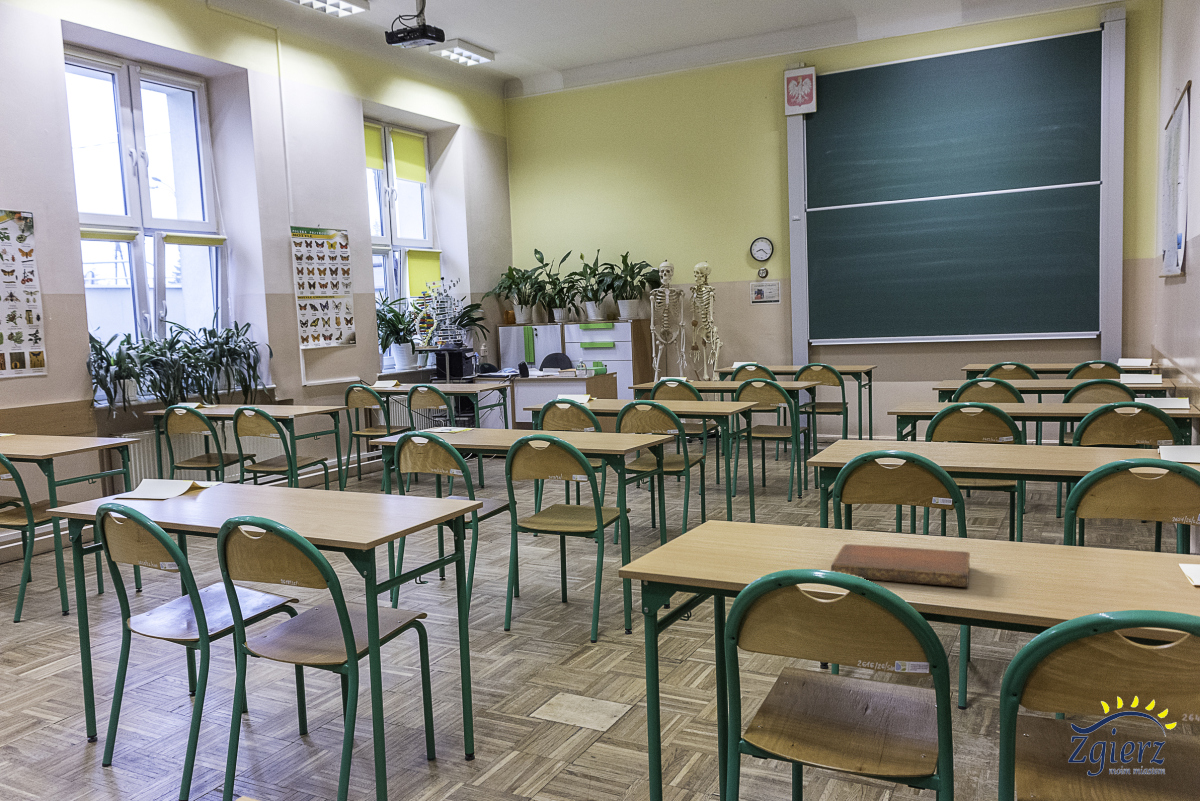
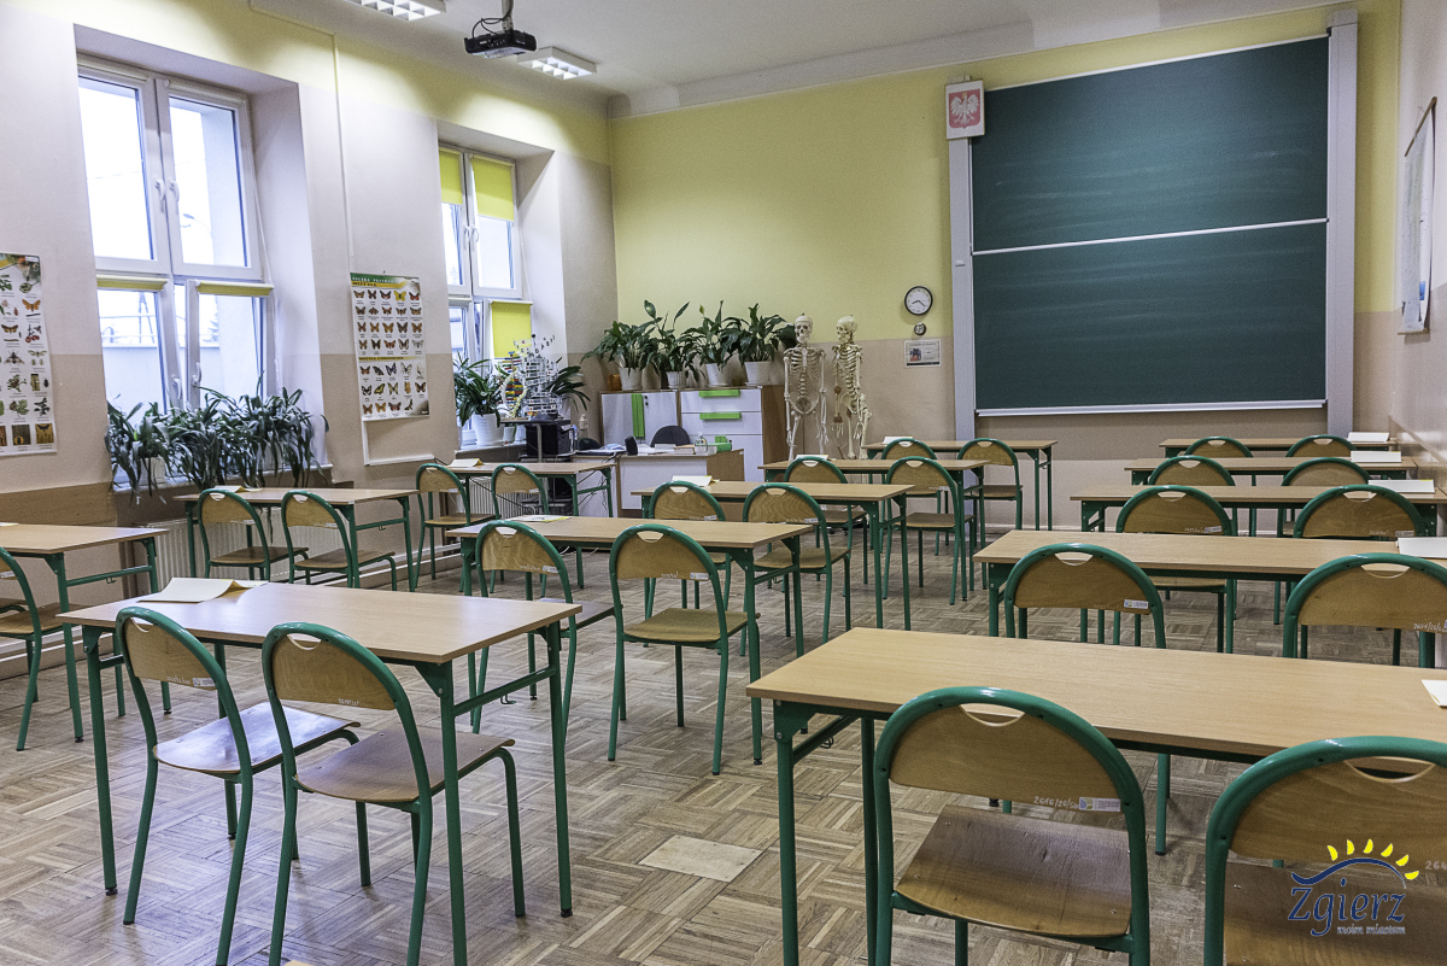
- notebook (901, 564)
